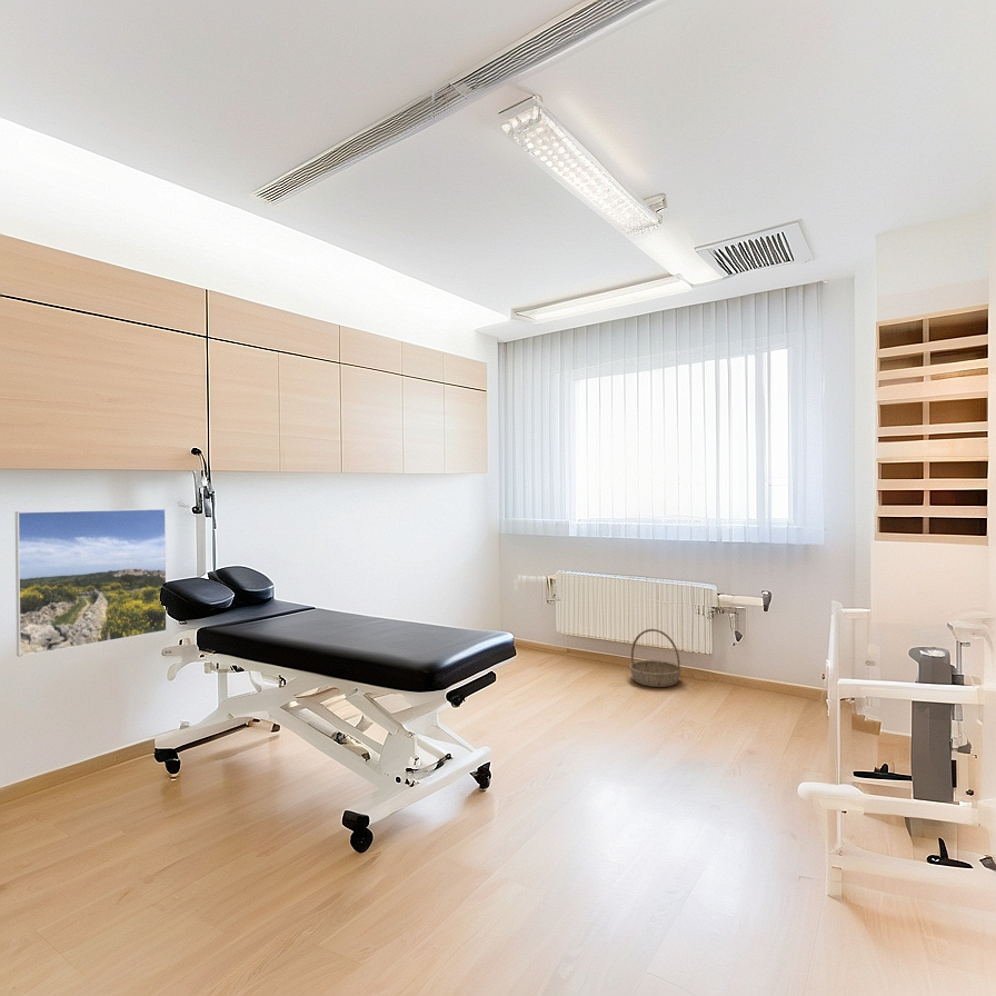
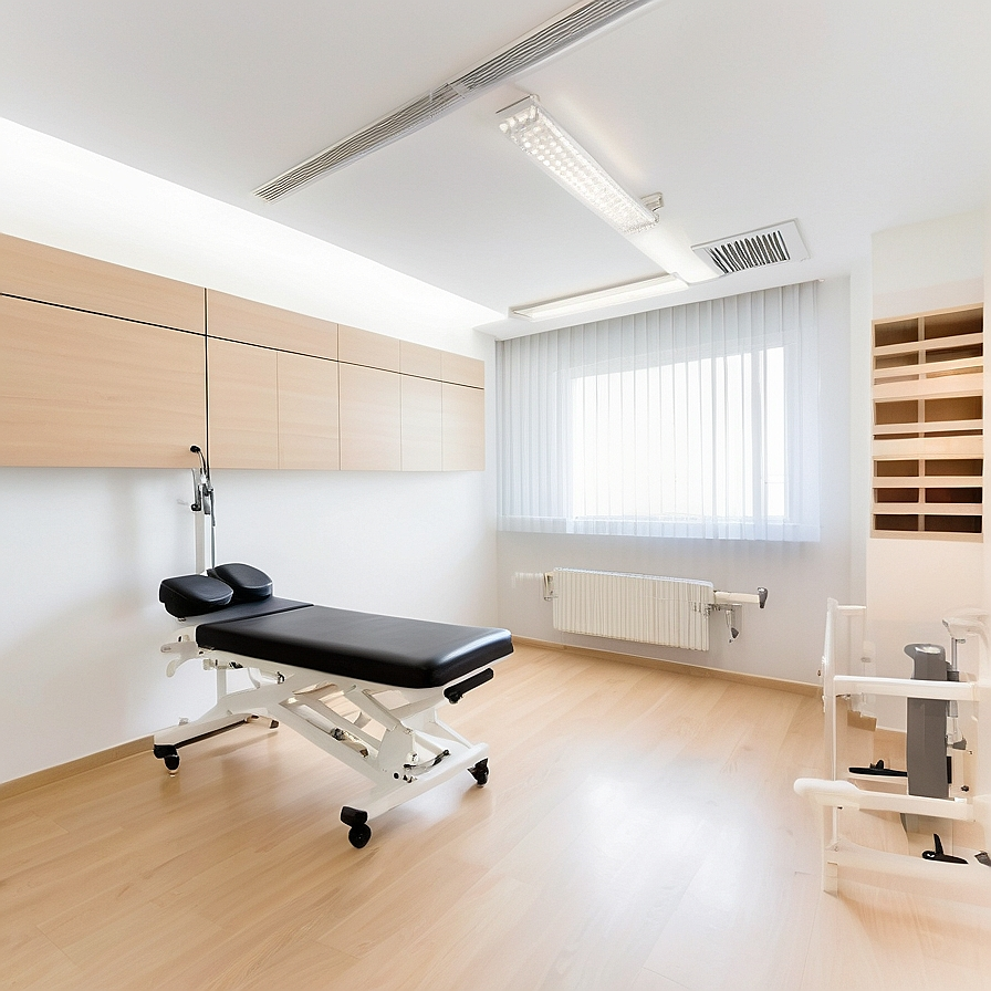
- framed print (97, 576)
- basket (655, 660)
